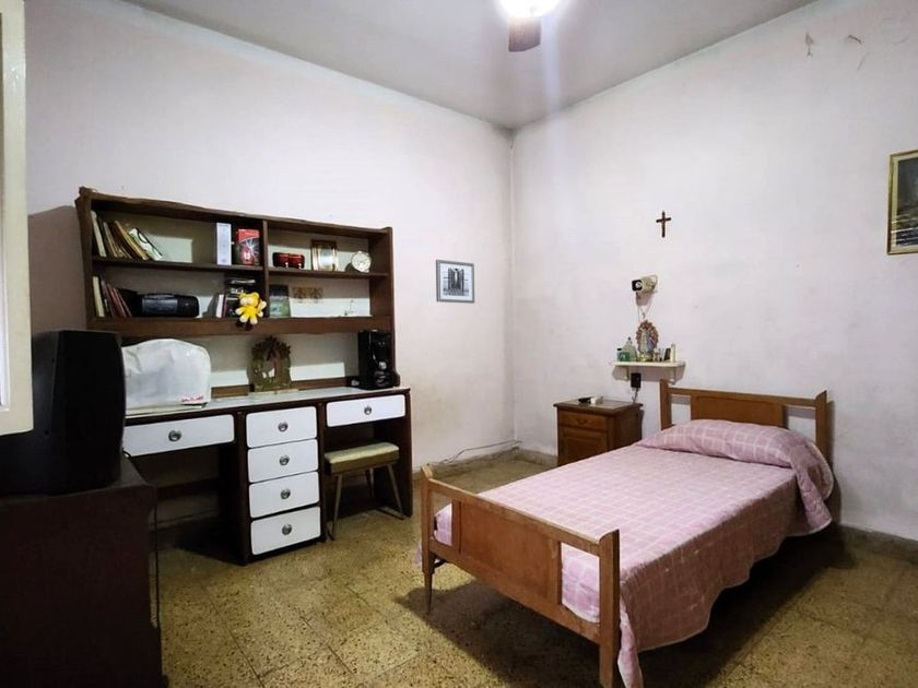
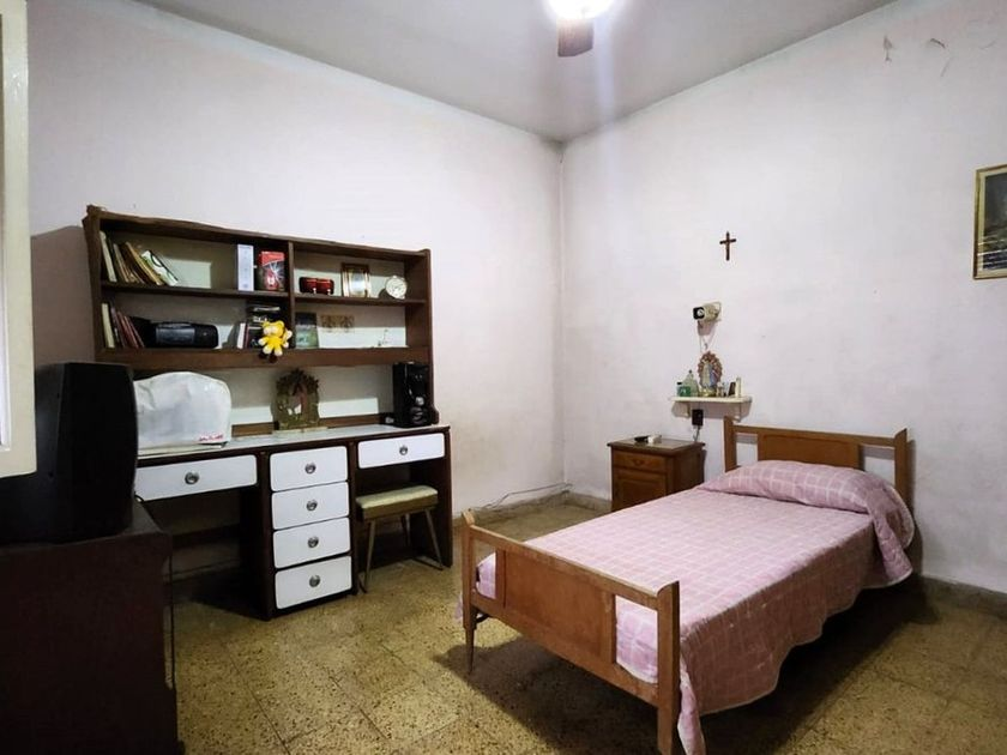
- wall art (456, 282)
